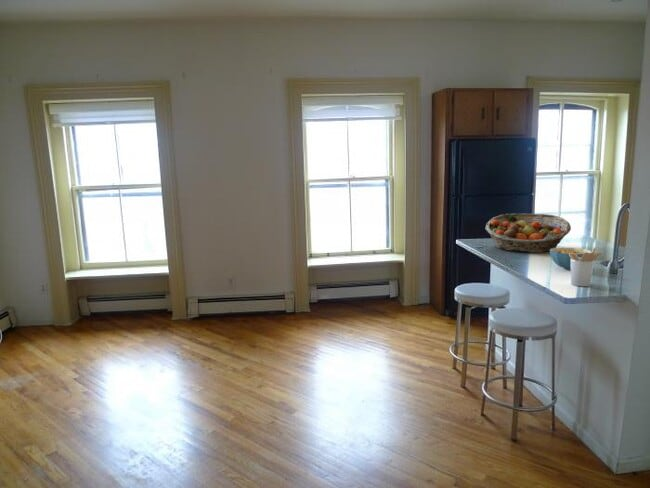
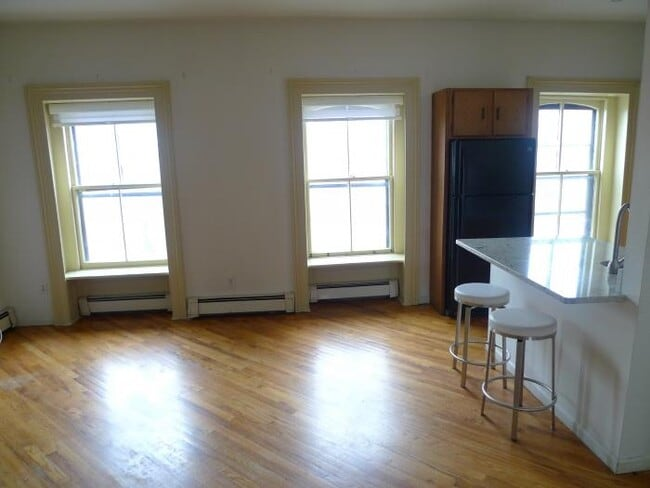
- cereal bowl (570, 259)
- fruit basket (526, 232)
- utensil holder (584, 267)
